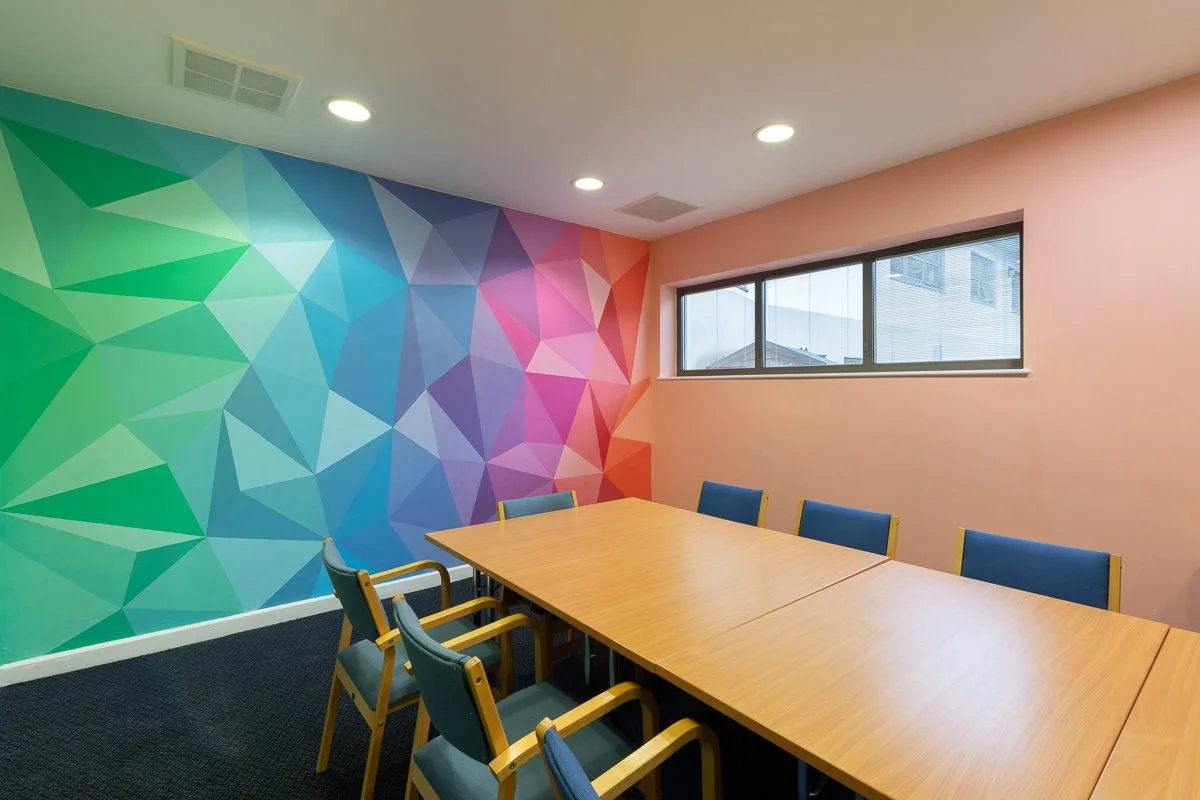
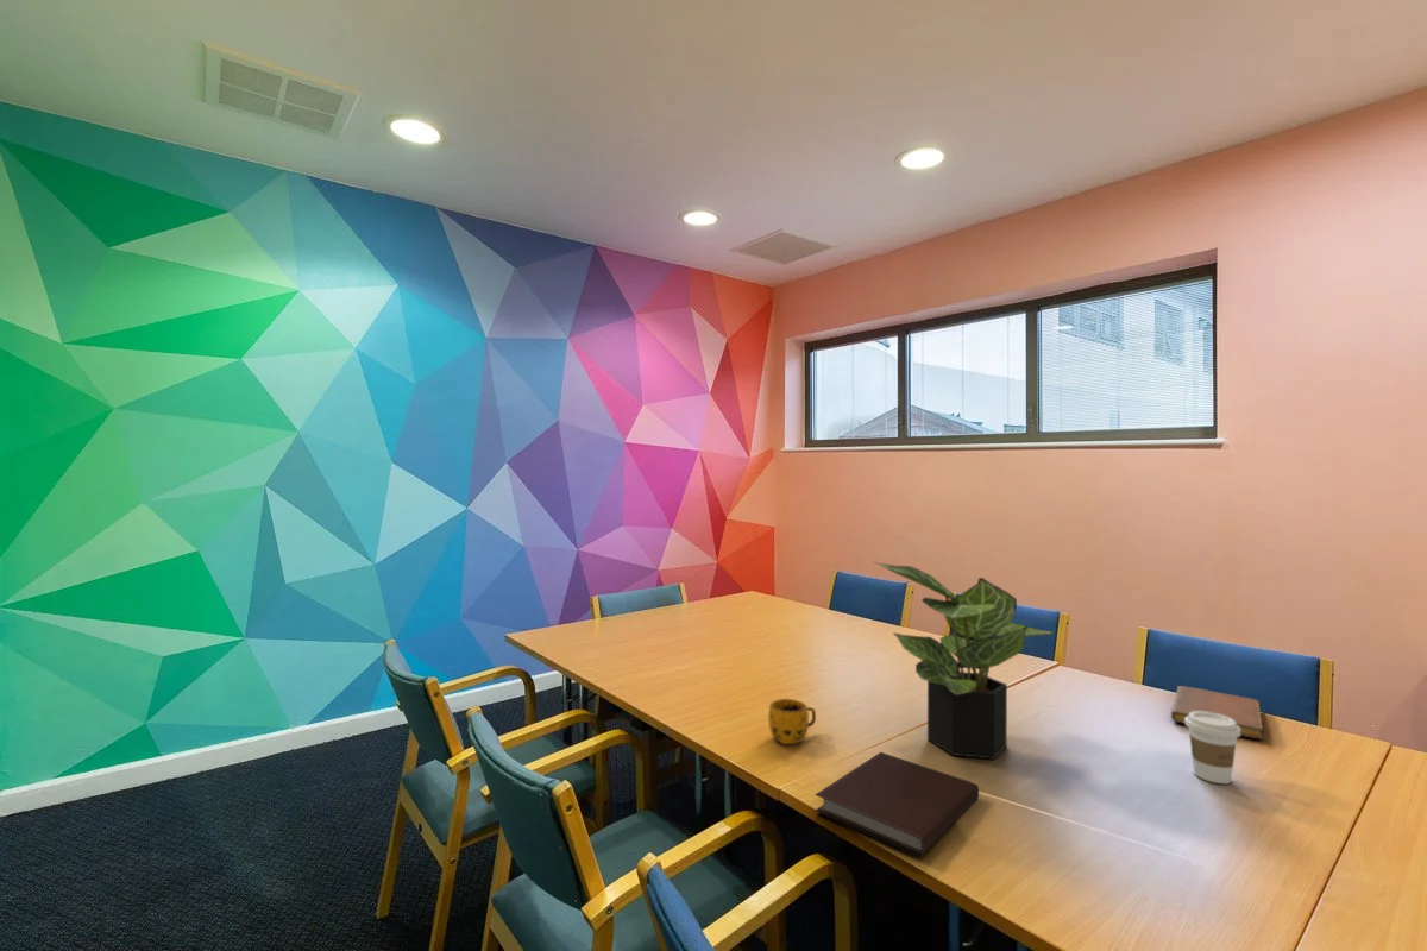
+ notebook (898, 796)
+ notebook (1215, 710)
+ potted plant (958, 650)
+ coffee cup (1212, 747)
+ mug (793, 720)
